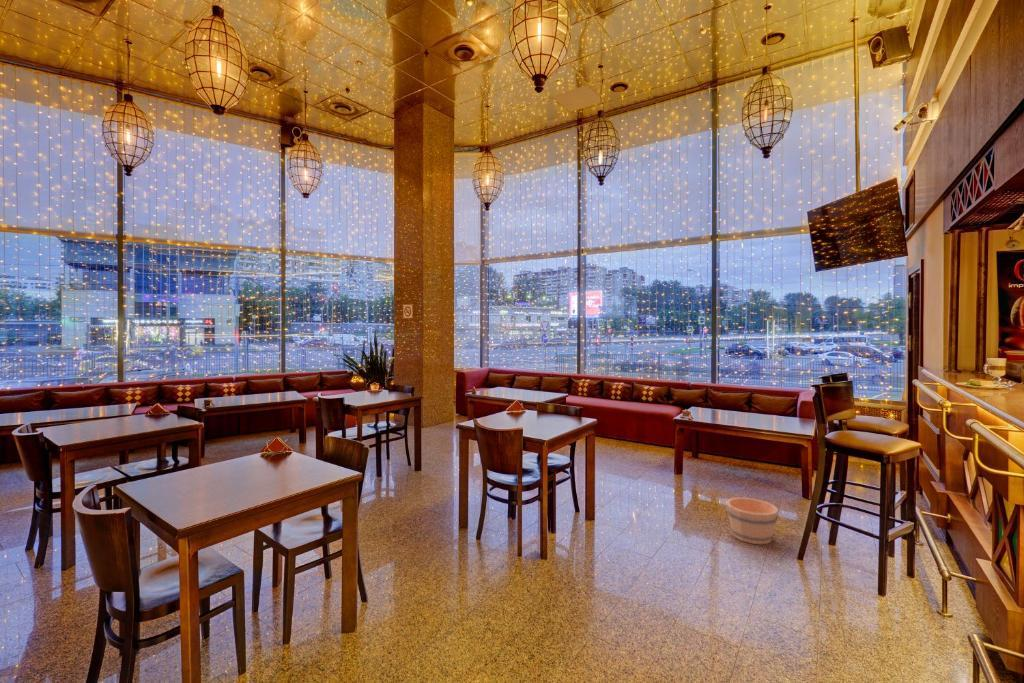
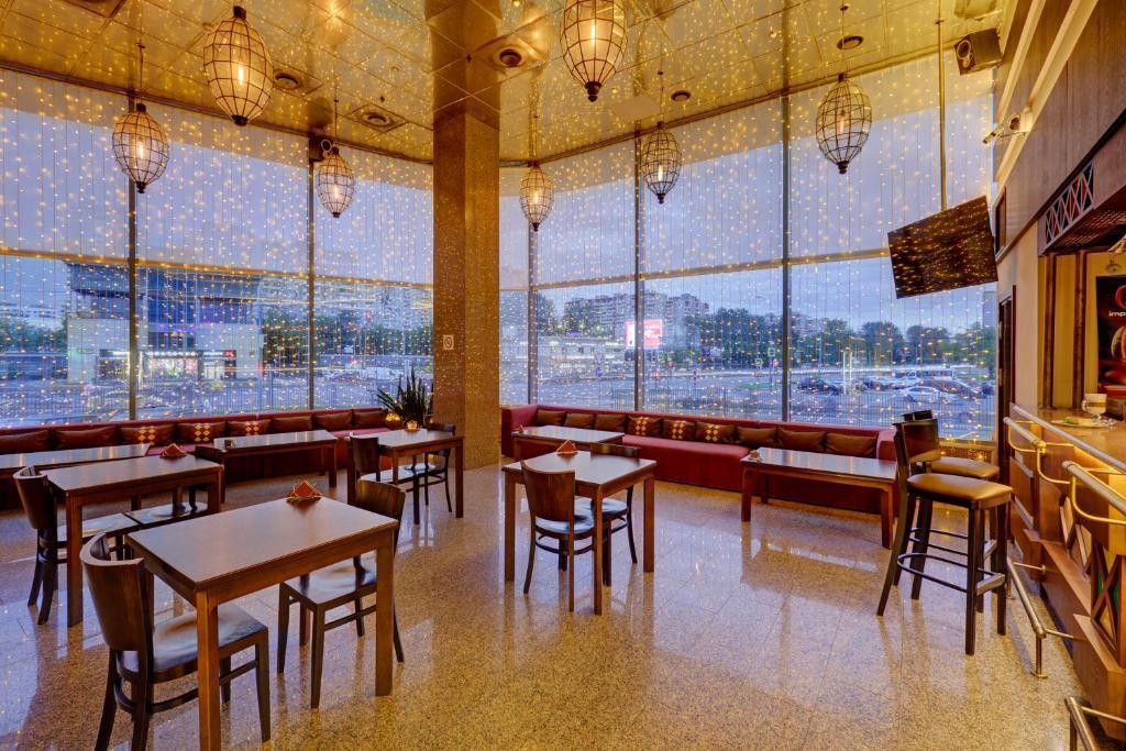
- bucket (751, 521)
